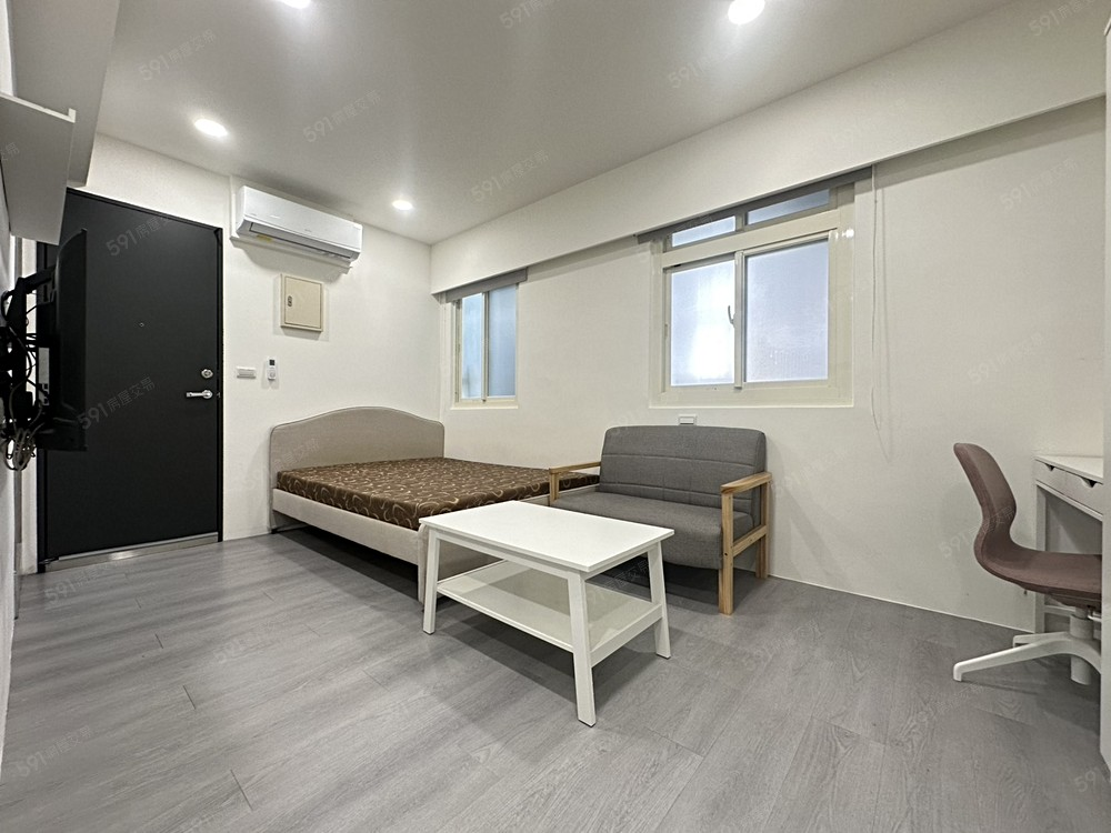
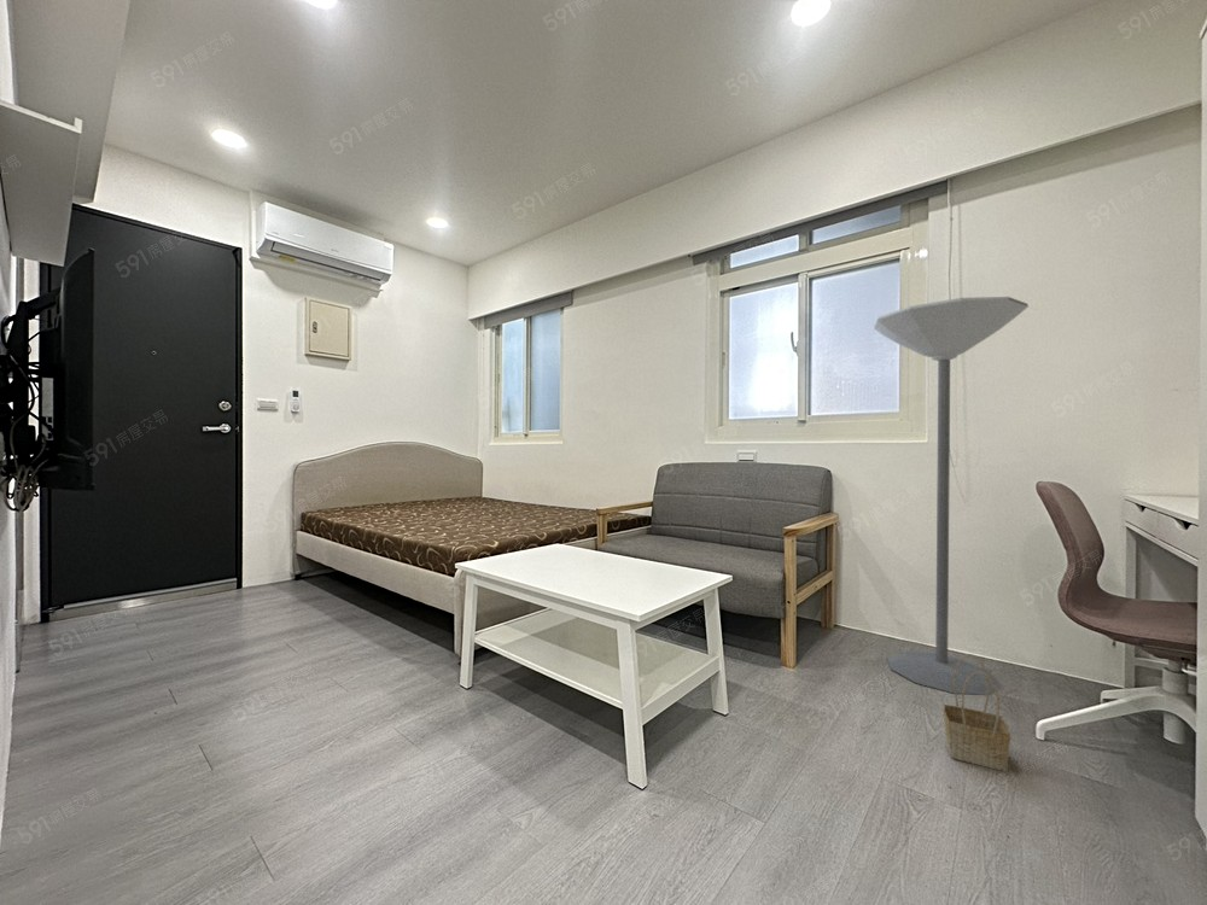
+ basket (974, 710)
+ floor lamp (943, 494)
